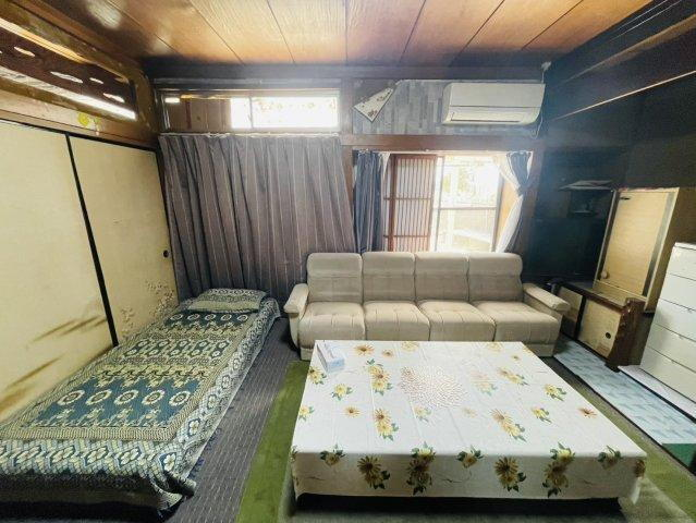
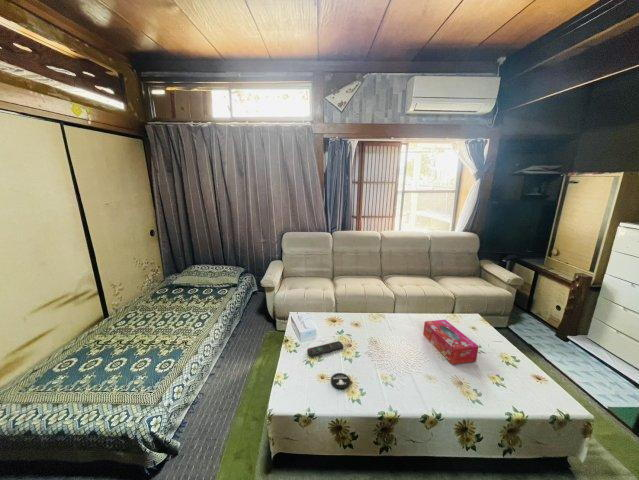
+ tissue box (448, 340)
+ remote control (325, 348)
+ coaster (340, 381)
